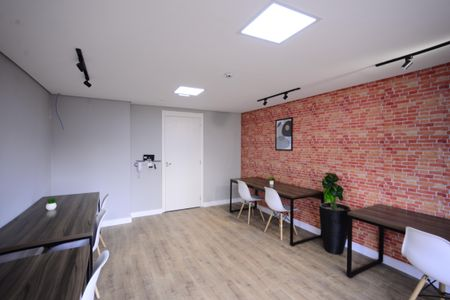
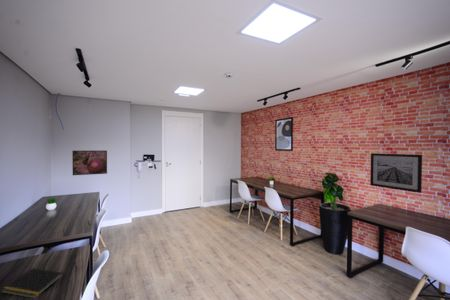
+ notepad (33, 282)
+ wall art (394, 171)
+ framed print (90, 162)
